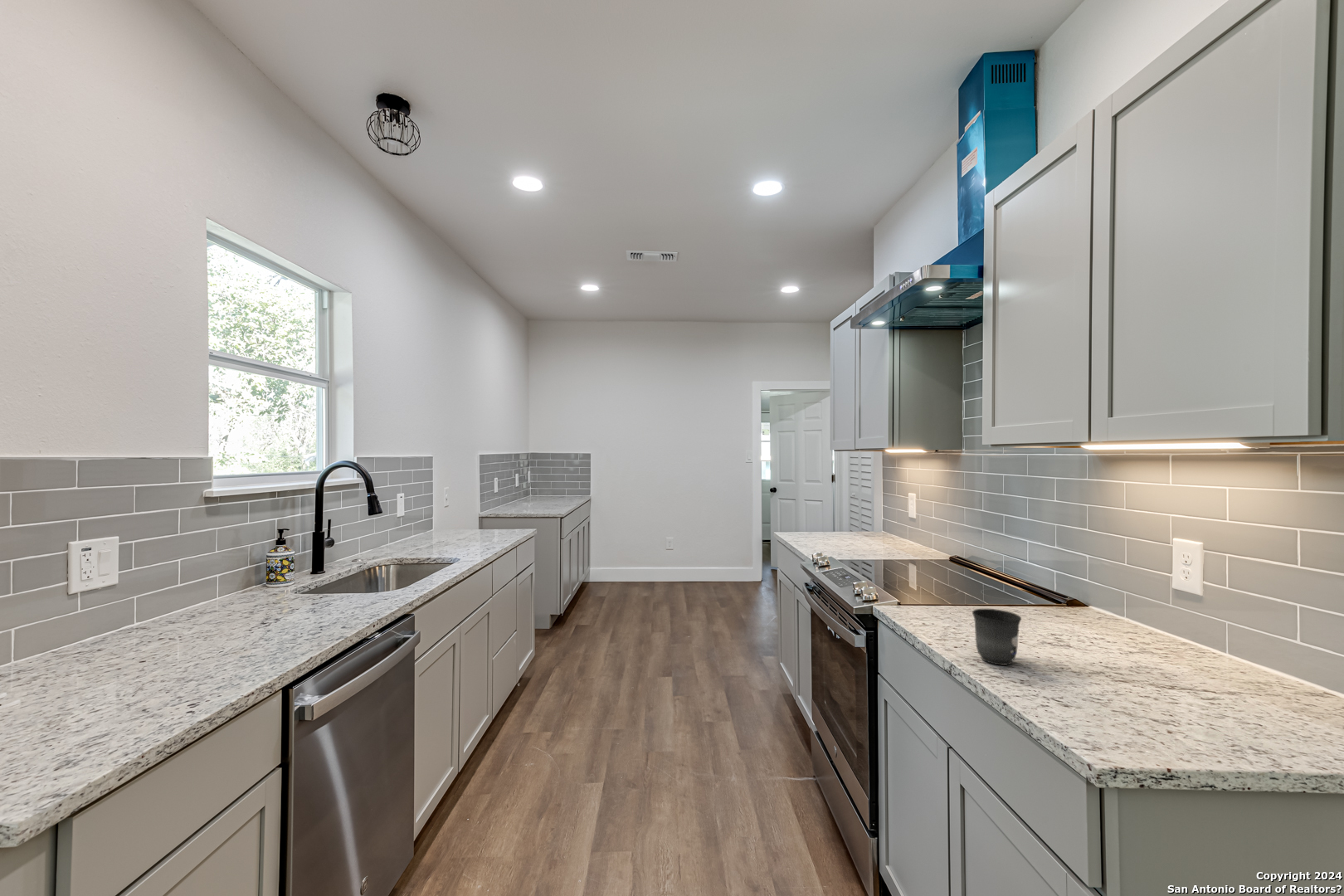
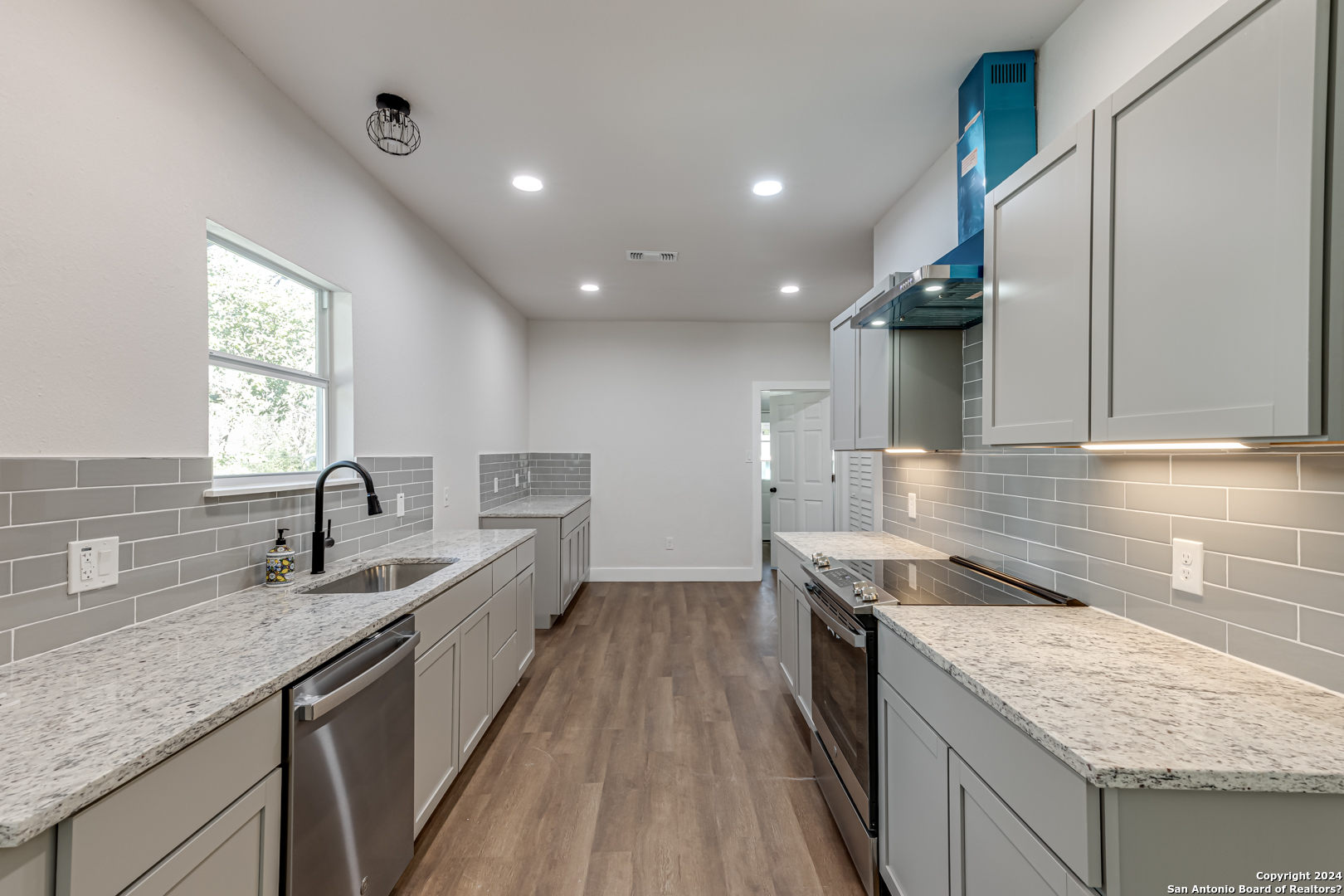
- mug (999, 635)
